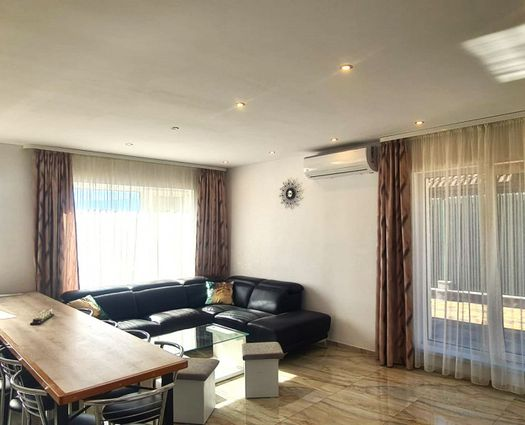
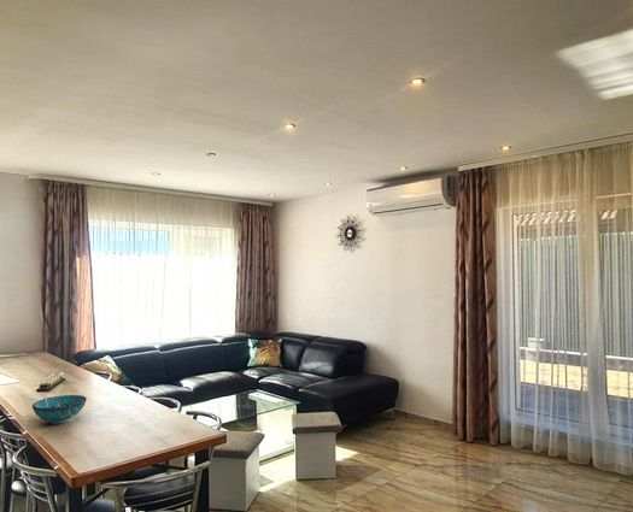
+ decorative bowl (59, 411)
